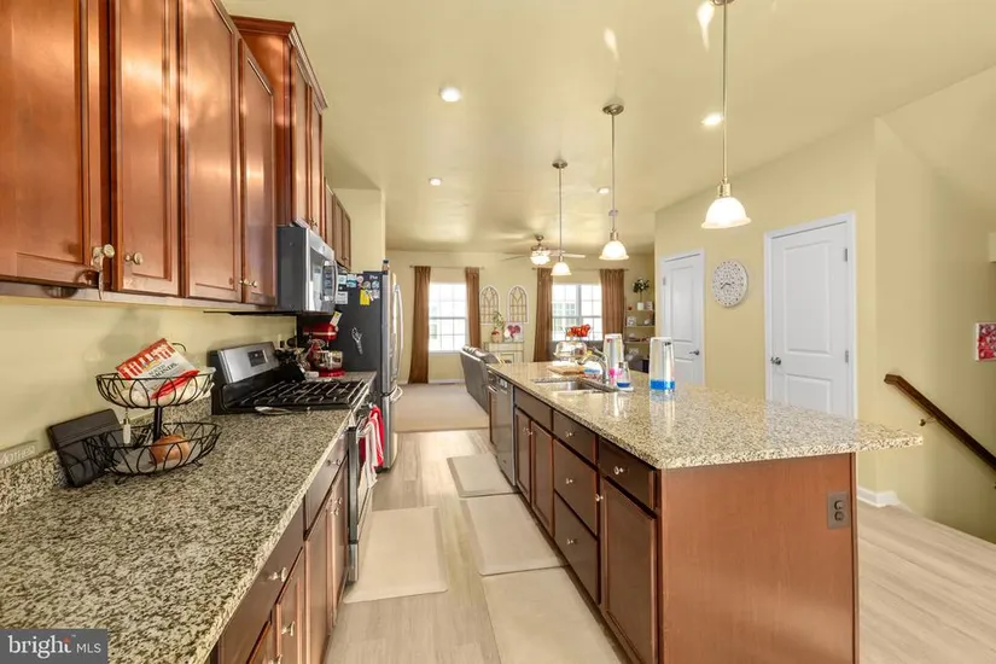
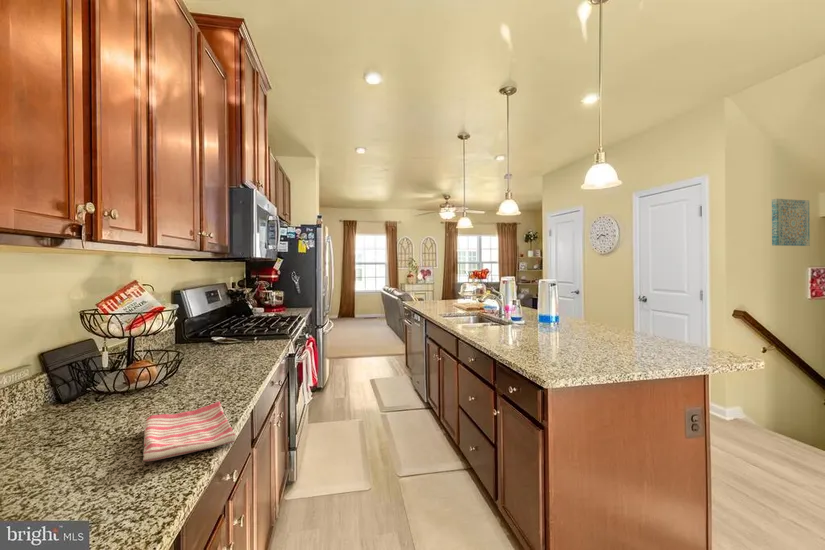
+ dish towel (188, 427)
+ wall art (790, 222)
